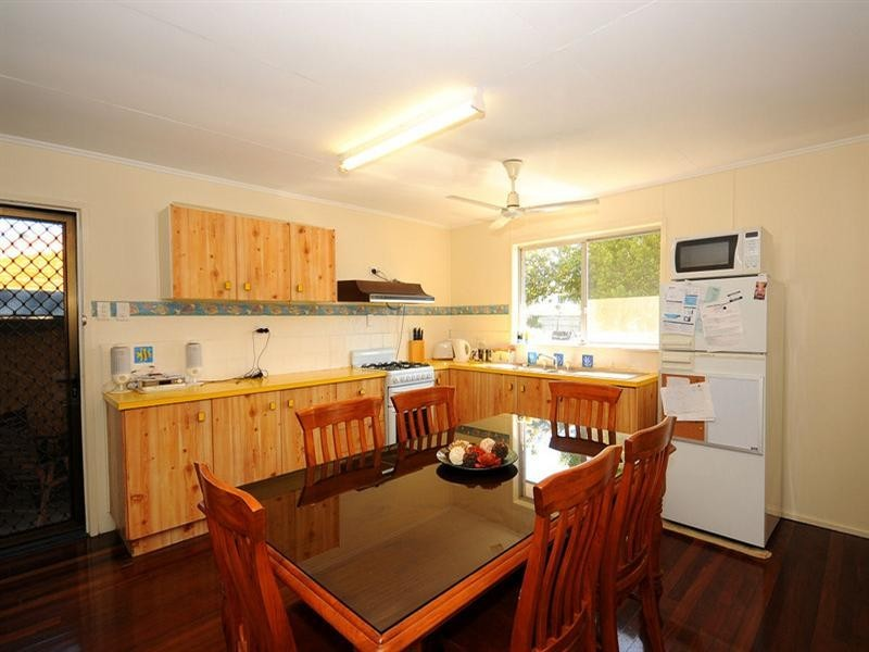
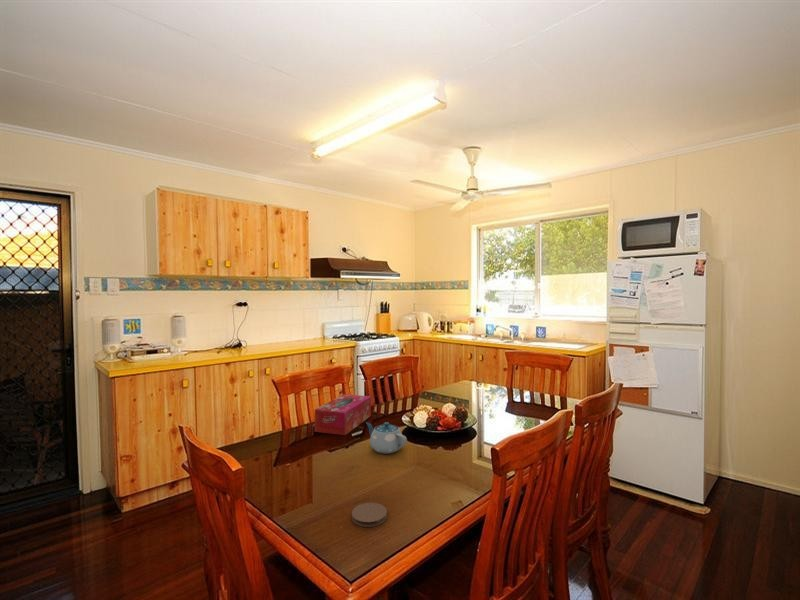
+ chinaware (385, 435)
+ coaster (369, 514)
+ tissue box (344, 413)
